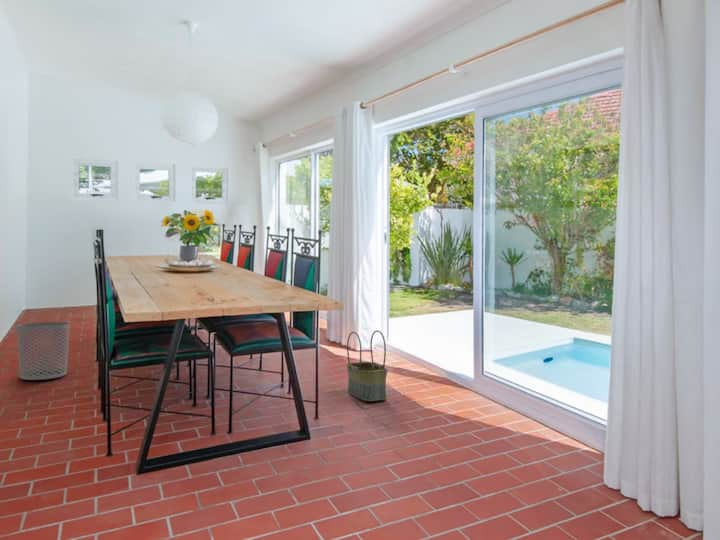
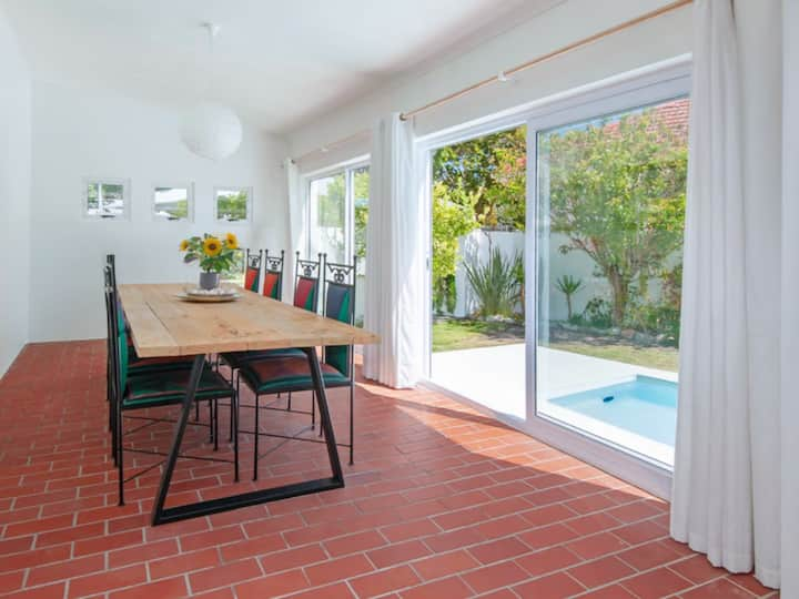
- basket (366, 363)
- waste bin (43, 350)
